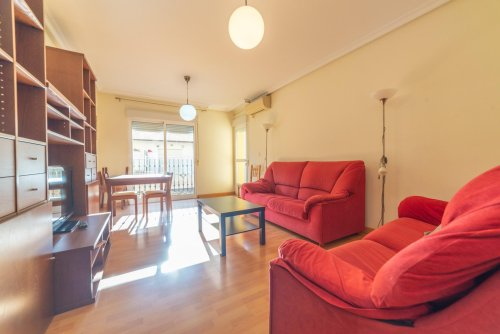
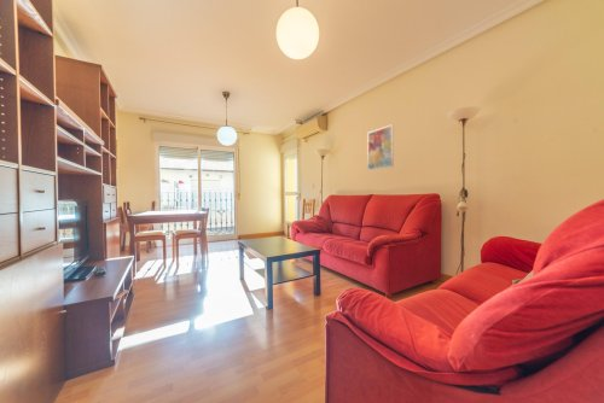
+ wall art (379, 148)
